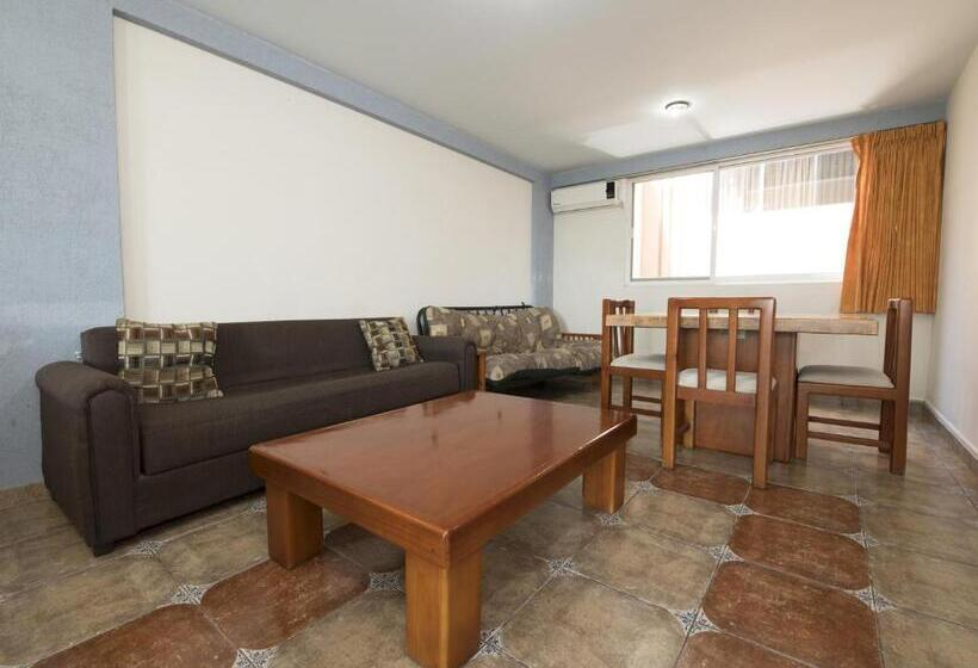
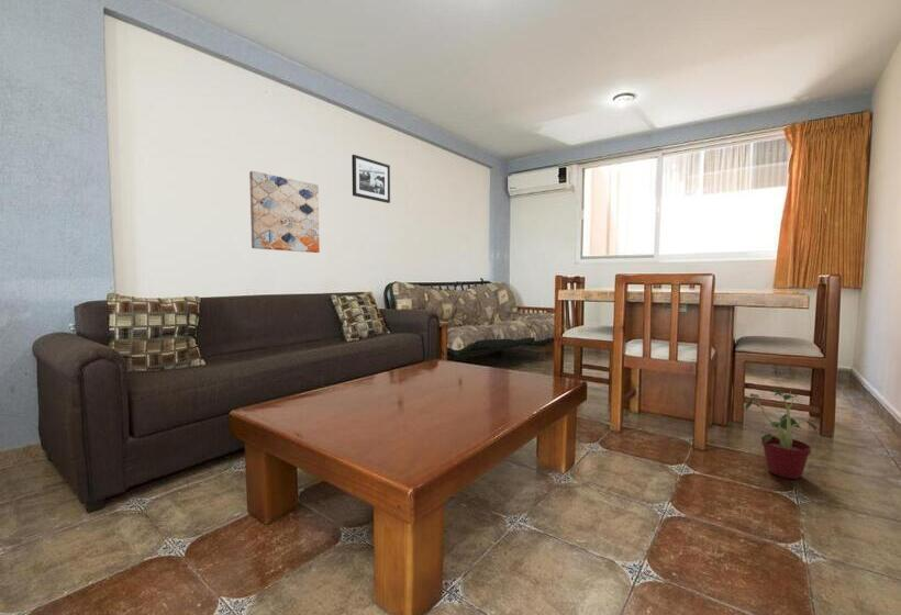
+ potted plant (772, 426)
+ wall art (286, 214)
+ picture frame (371, 179)
